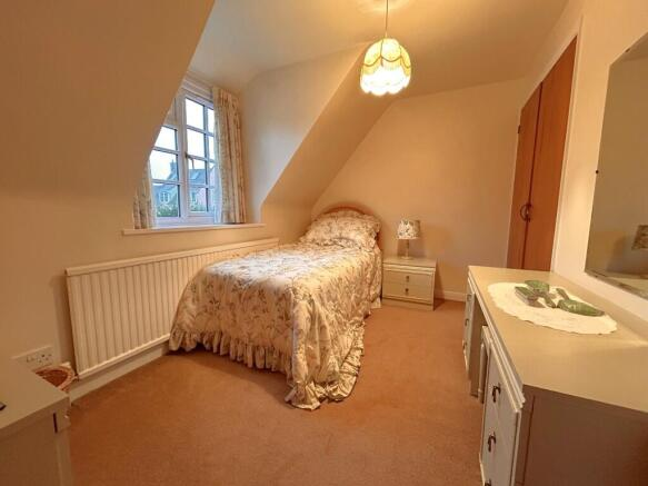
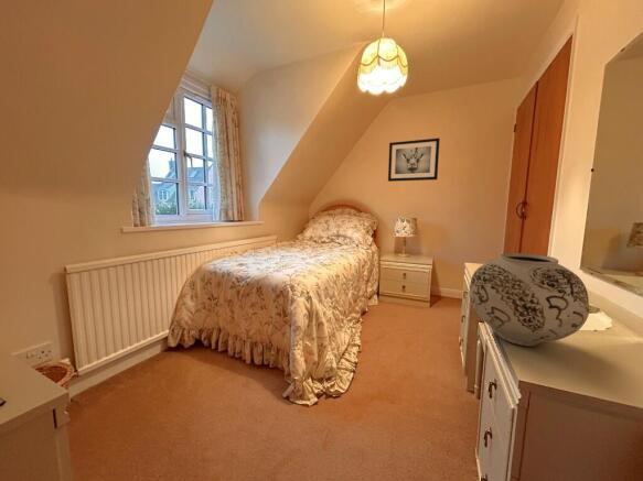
+ vase (523, 298)
+ wall art (412, 161)
